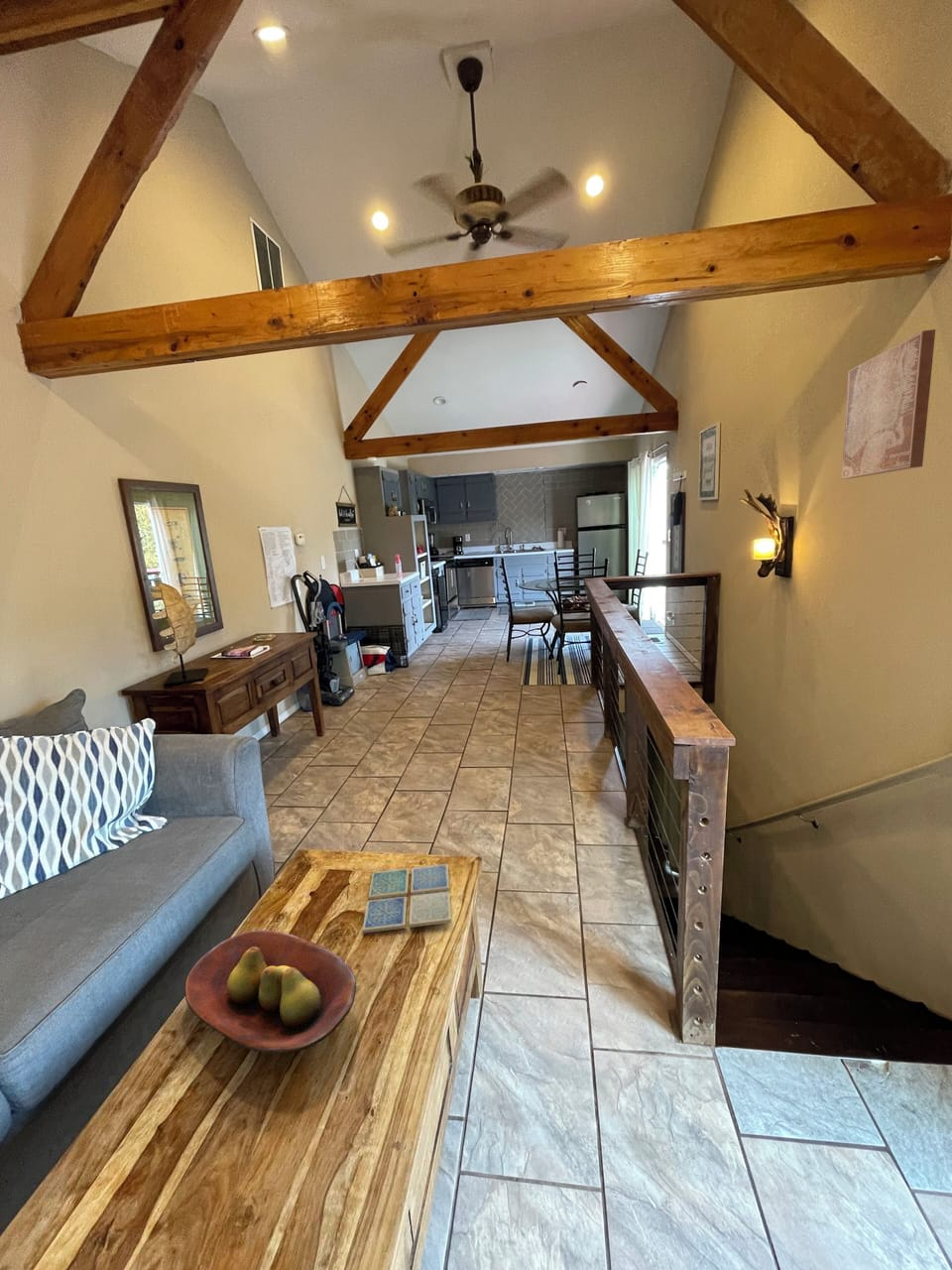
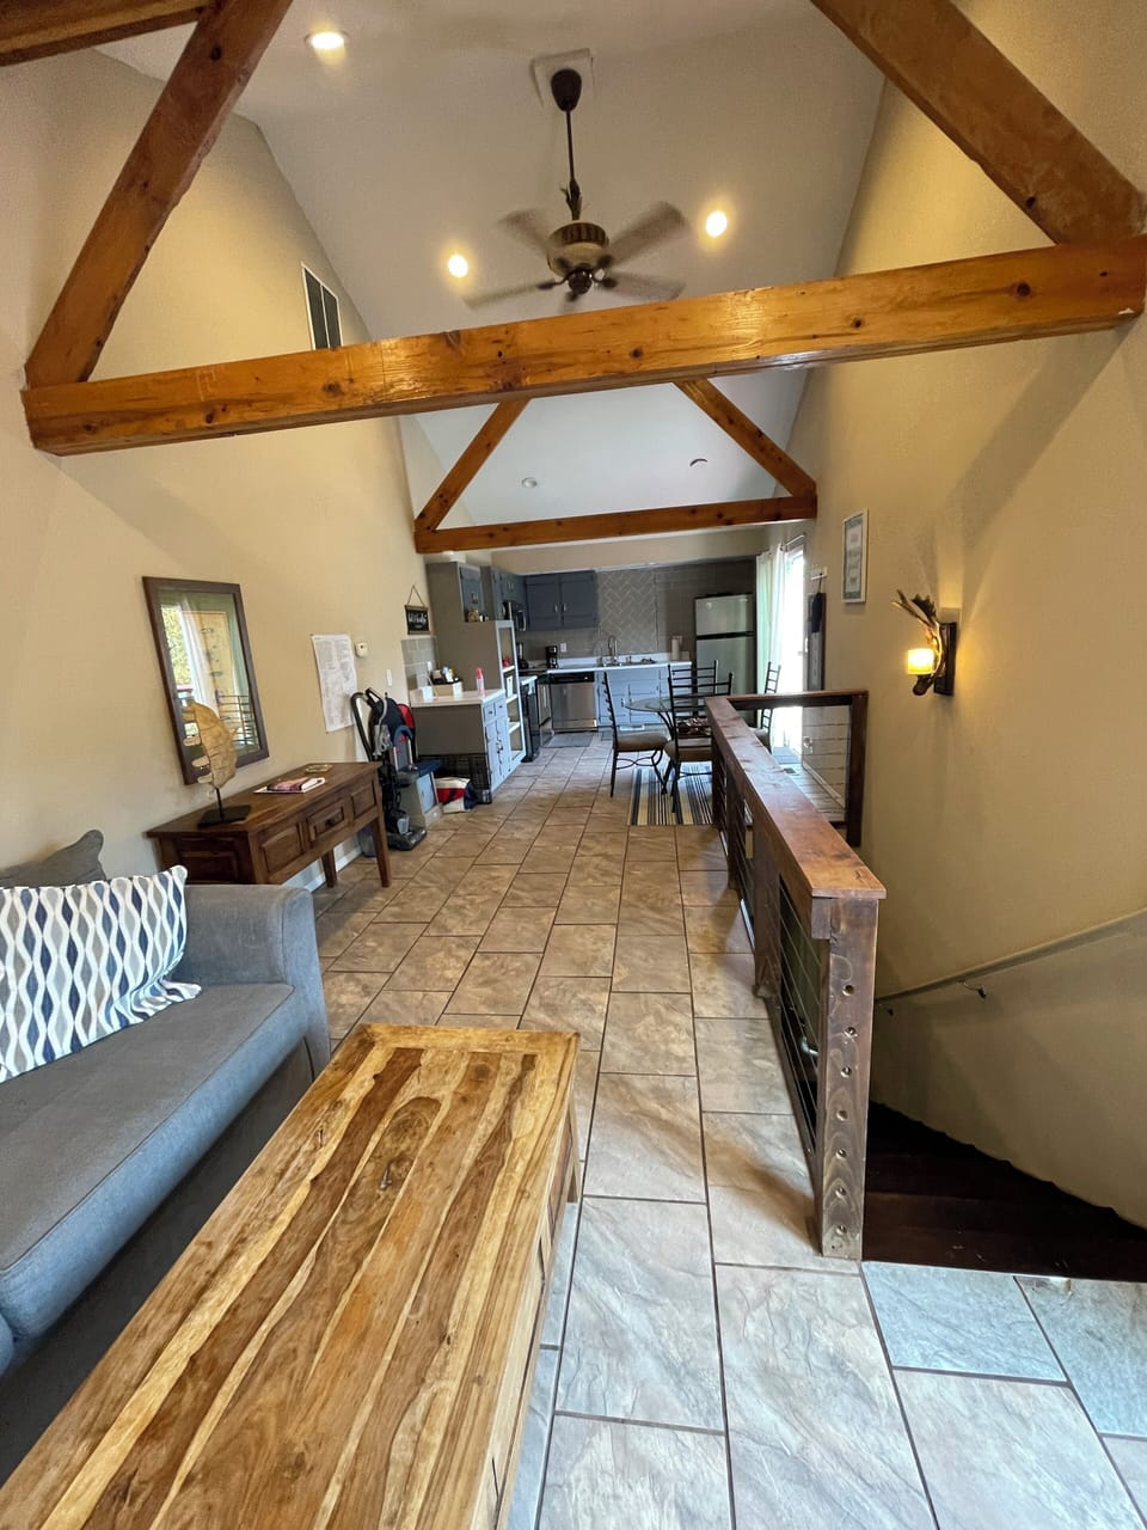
- wall art (882, 414)
- drink coaster (407, 895)
- fruit bowl (270, 983)
